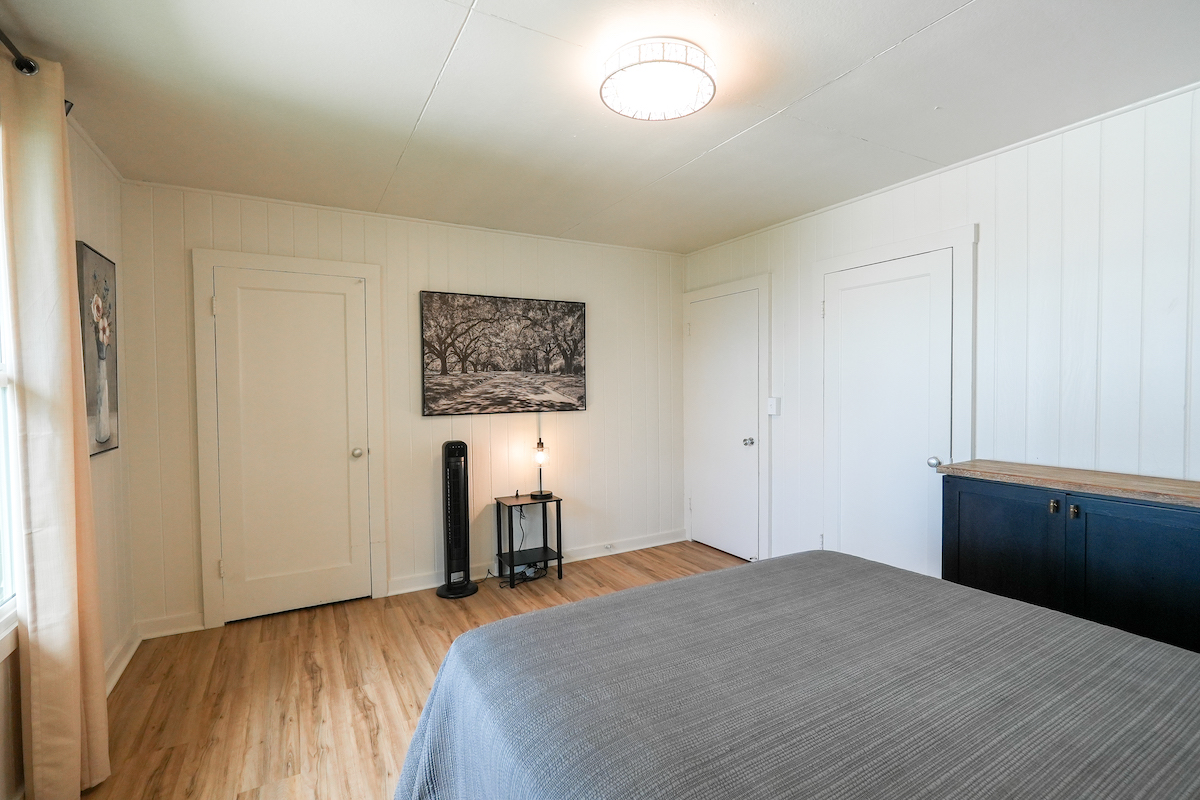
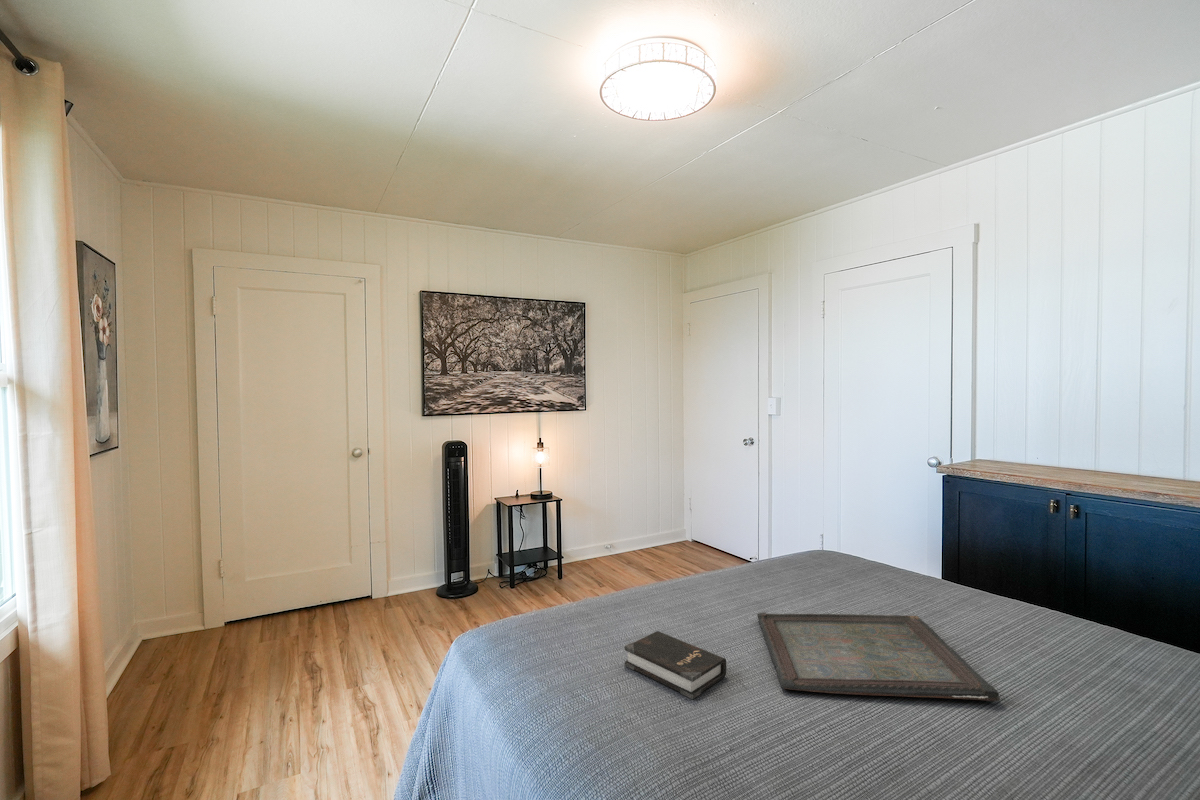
+ hardback book (674, 660)
+ serving tray (858, 647)
